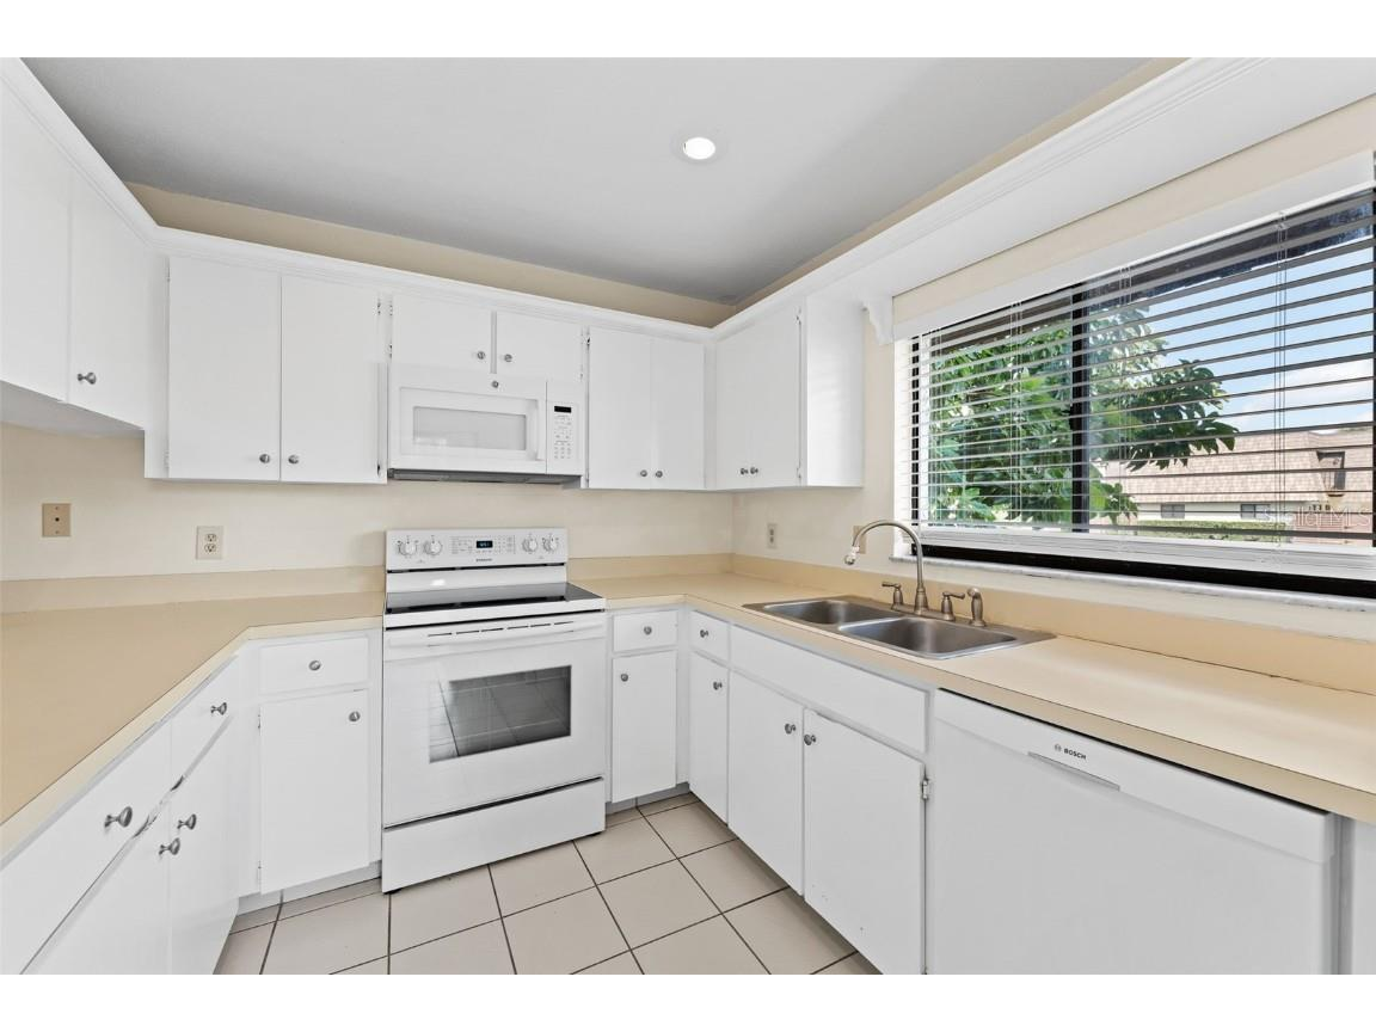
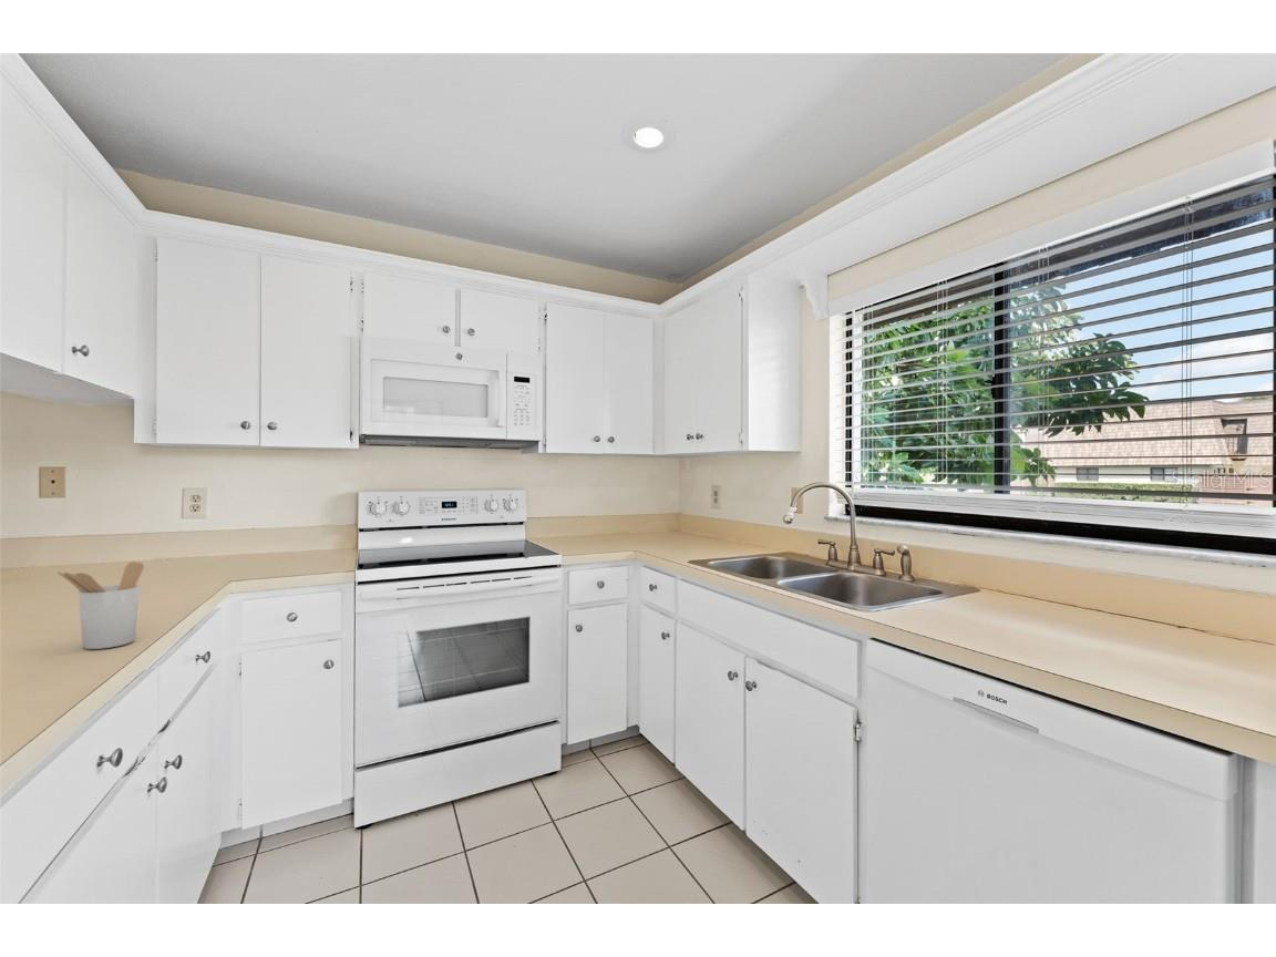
+ utensil holder (99, 605)
